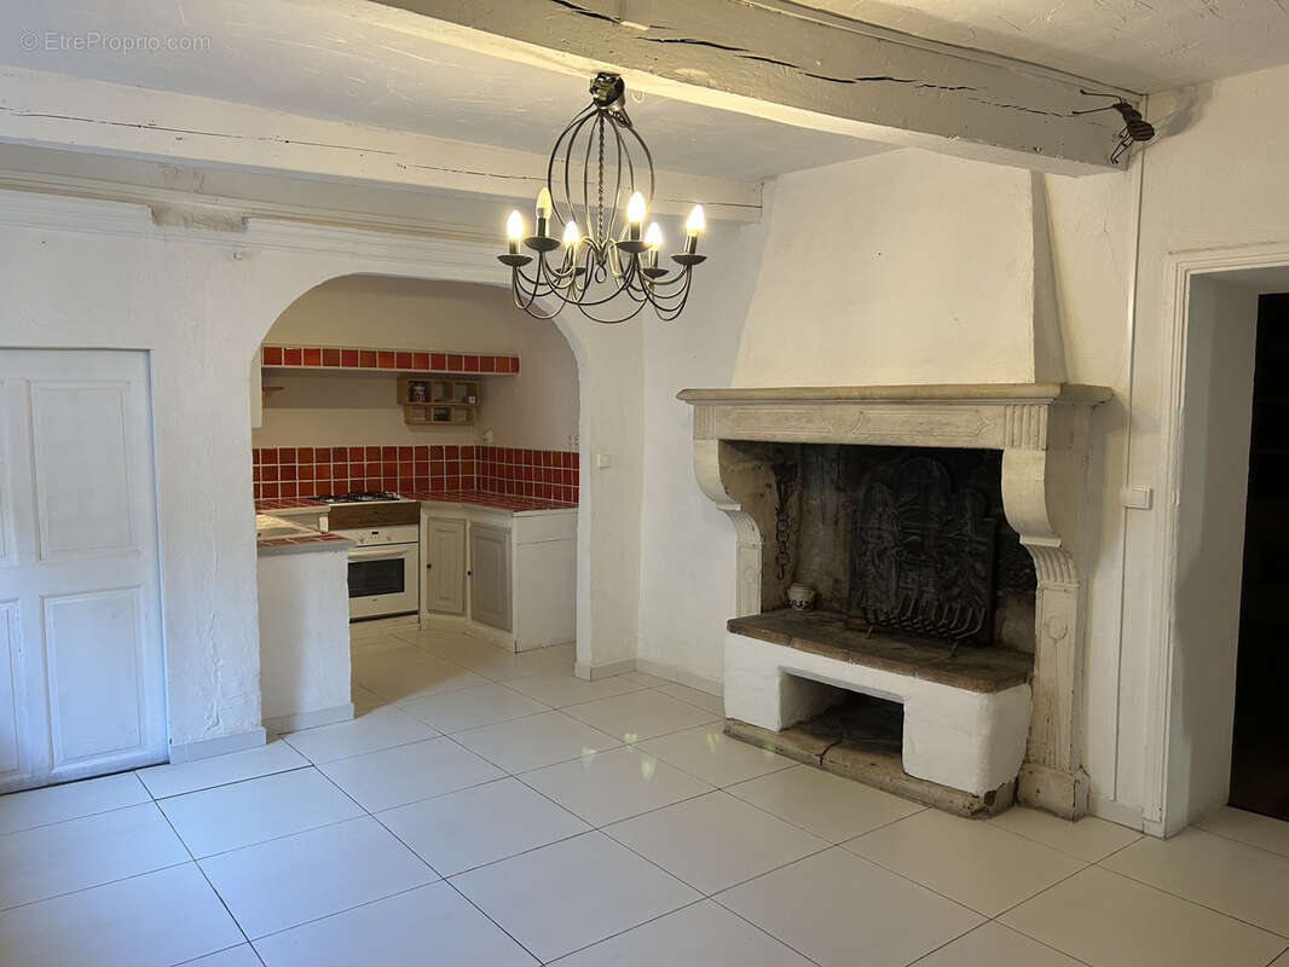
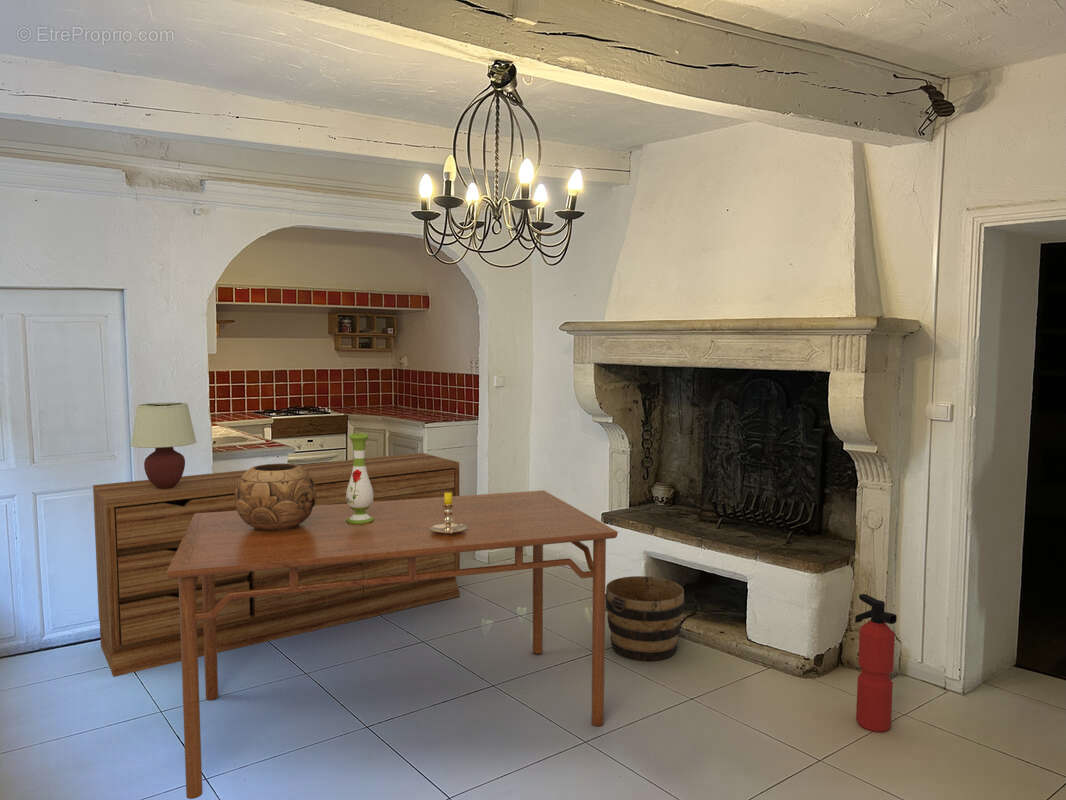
+ sideboard (298, 567)
+ bucket (644, 618)
+ decorative bowl (276, 496)
+ candlestick (449, 512)
+ dining table (396, 582)
+ fire extinguisher (873, 661)
+ table lamp (164, 445)
+ vase (359, 477)
